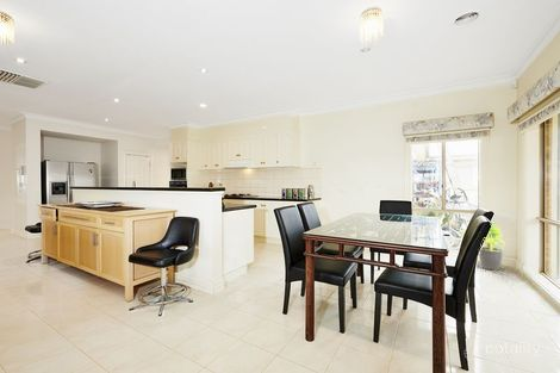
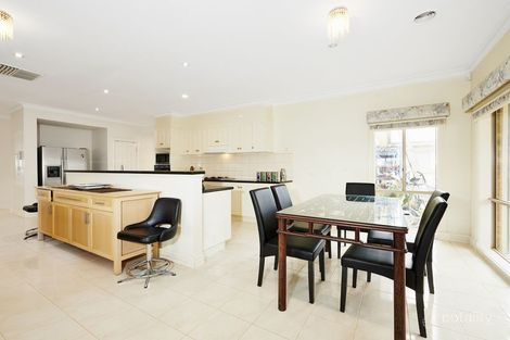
- potted plant (487, 244)
